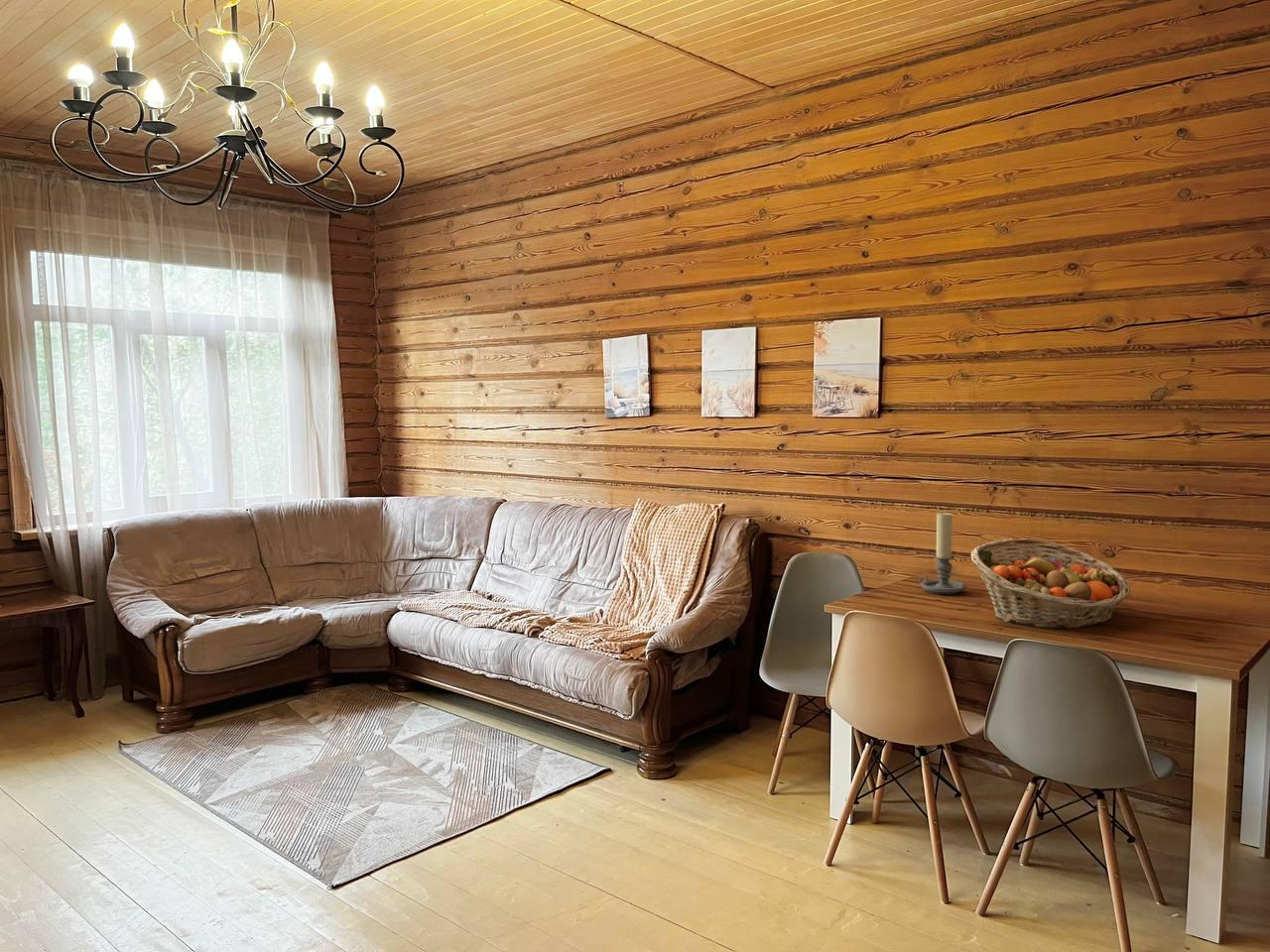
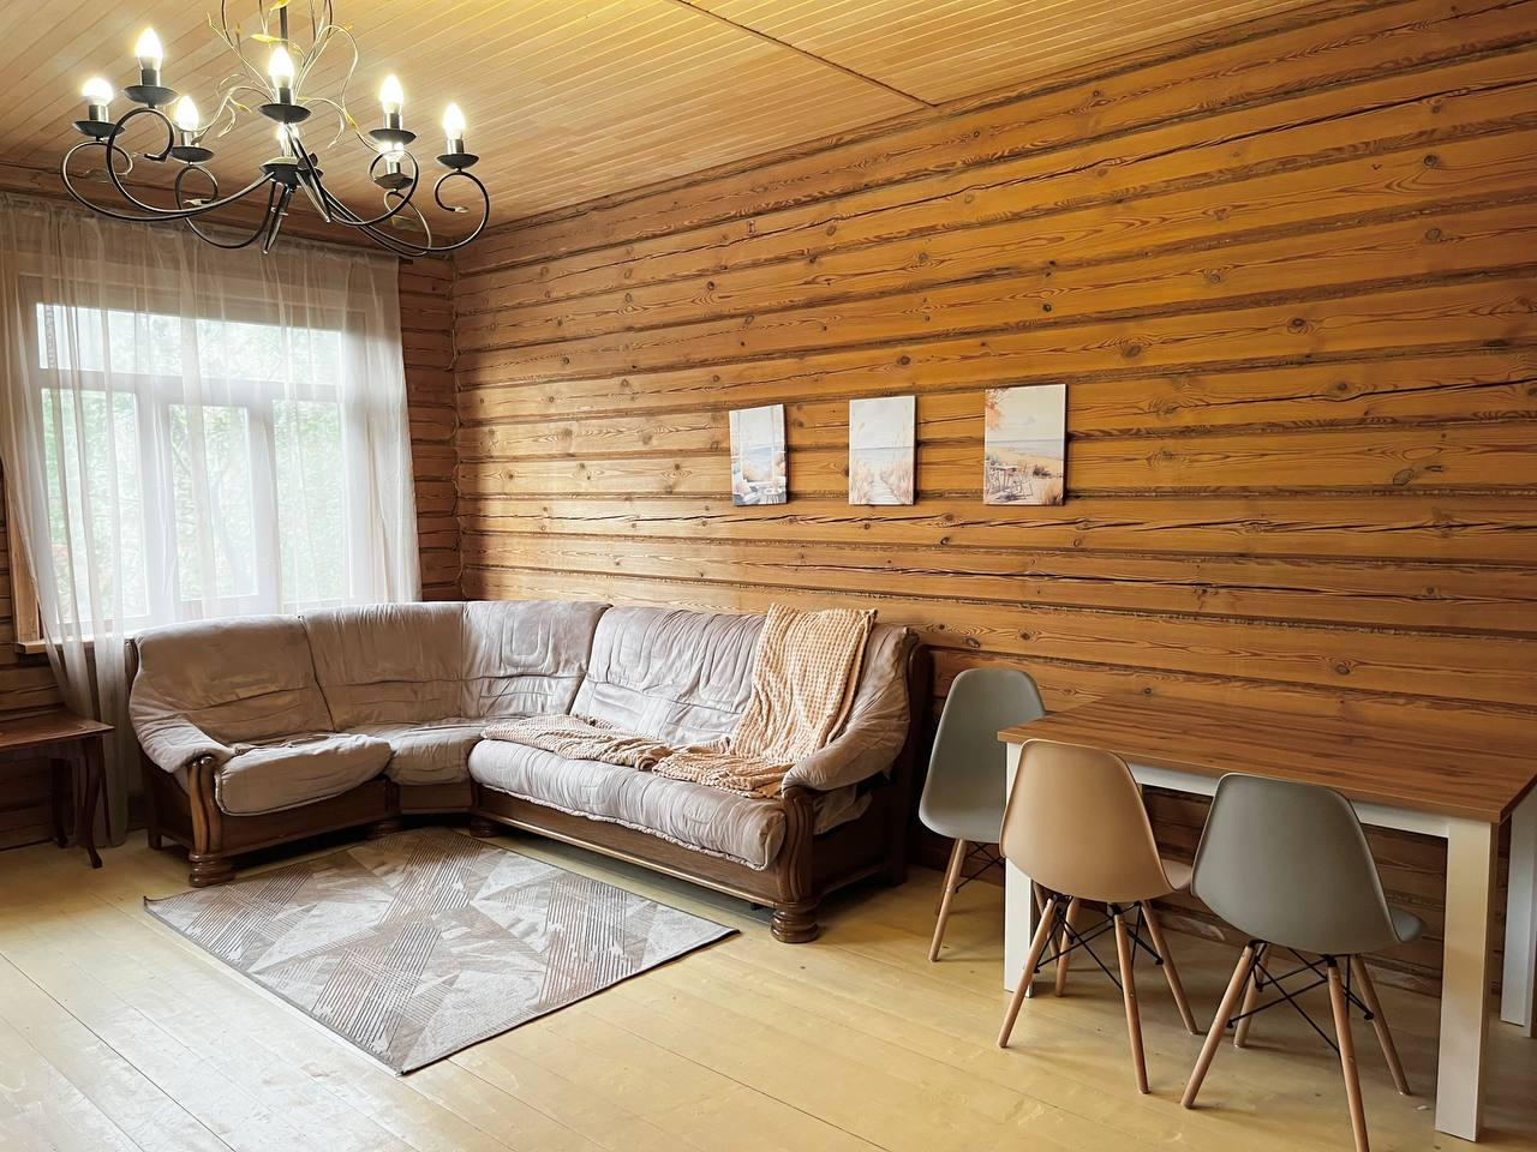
- candle holder (940, 550)
- fruit basket (1048, 582)
